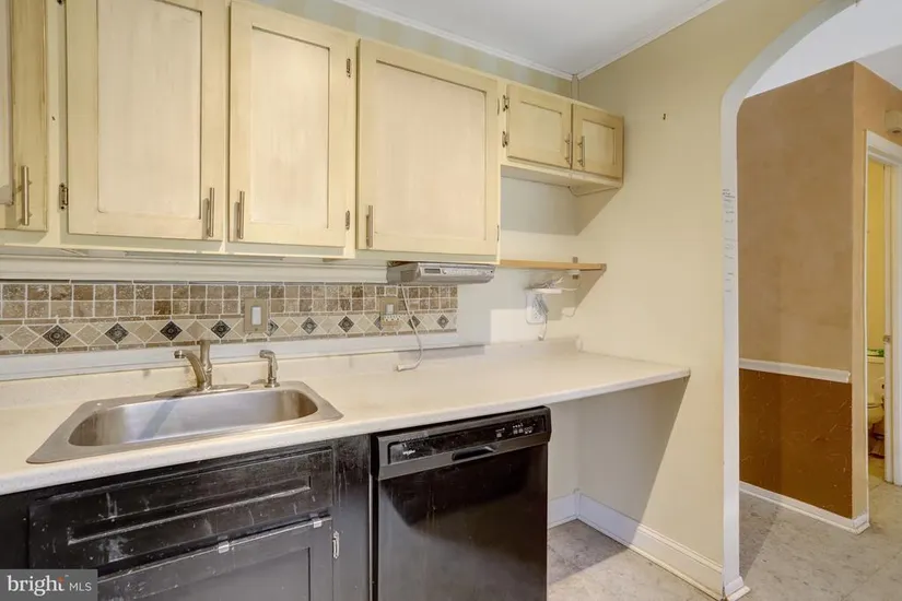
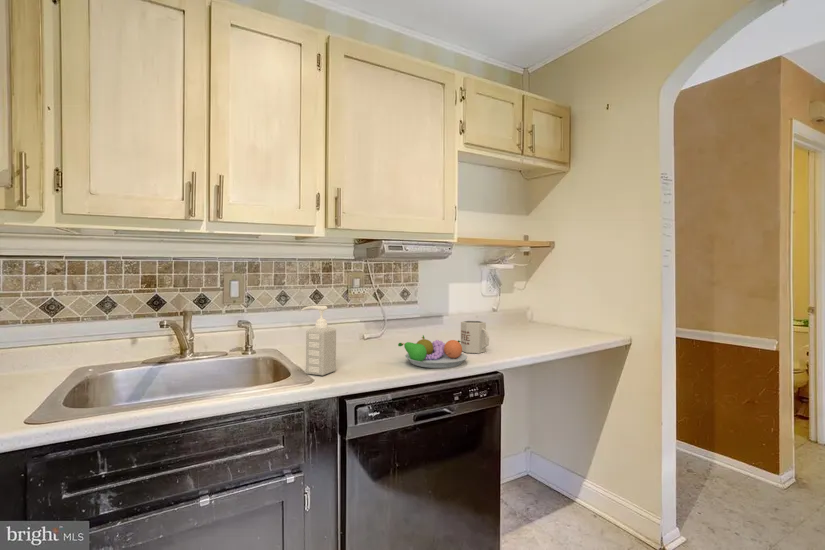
+ soap dispenser (319, 339)
+ mug (474, 336)
+ fruit bowl (433, 349)
